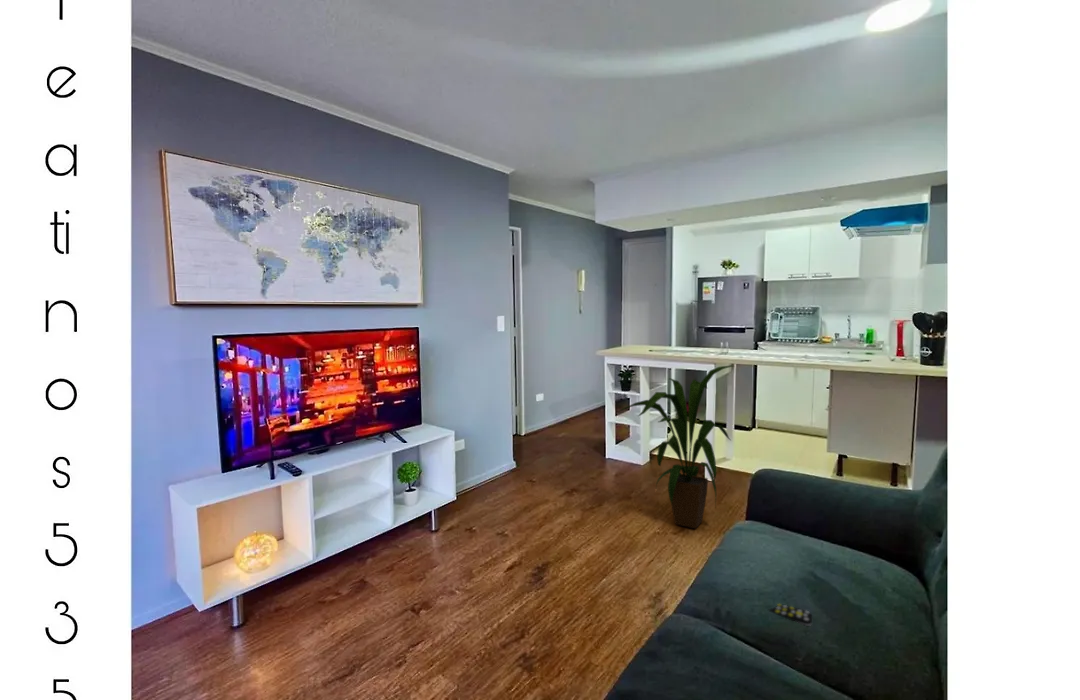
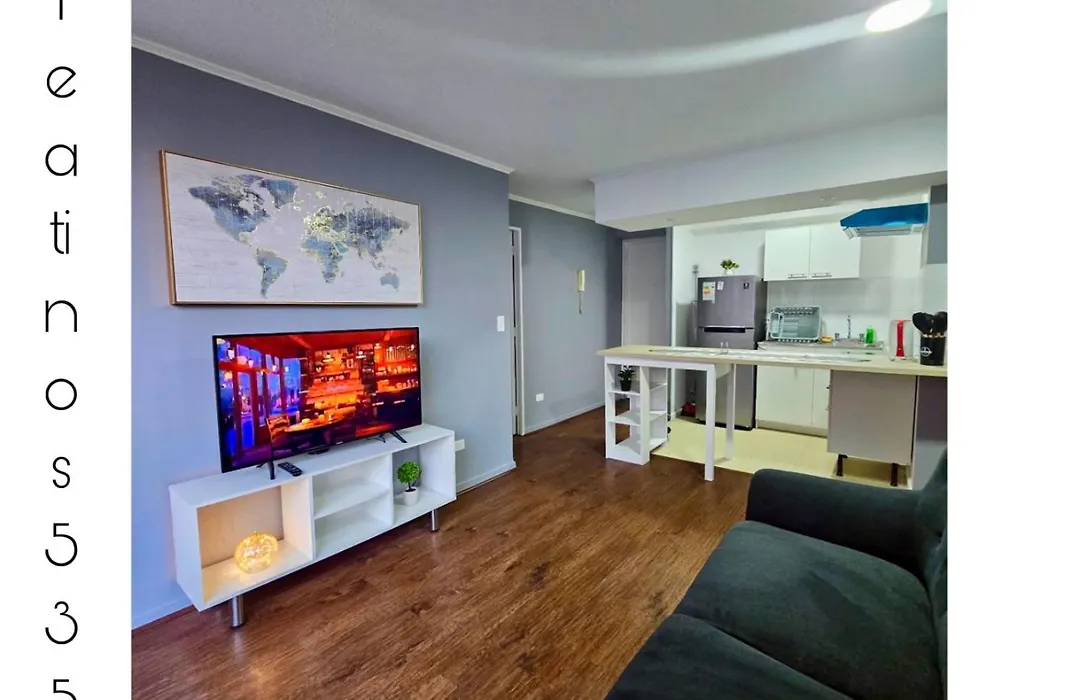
- remote control (784, 613)
- house plant (675, 442)
